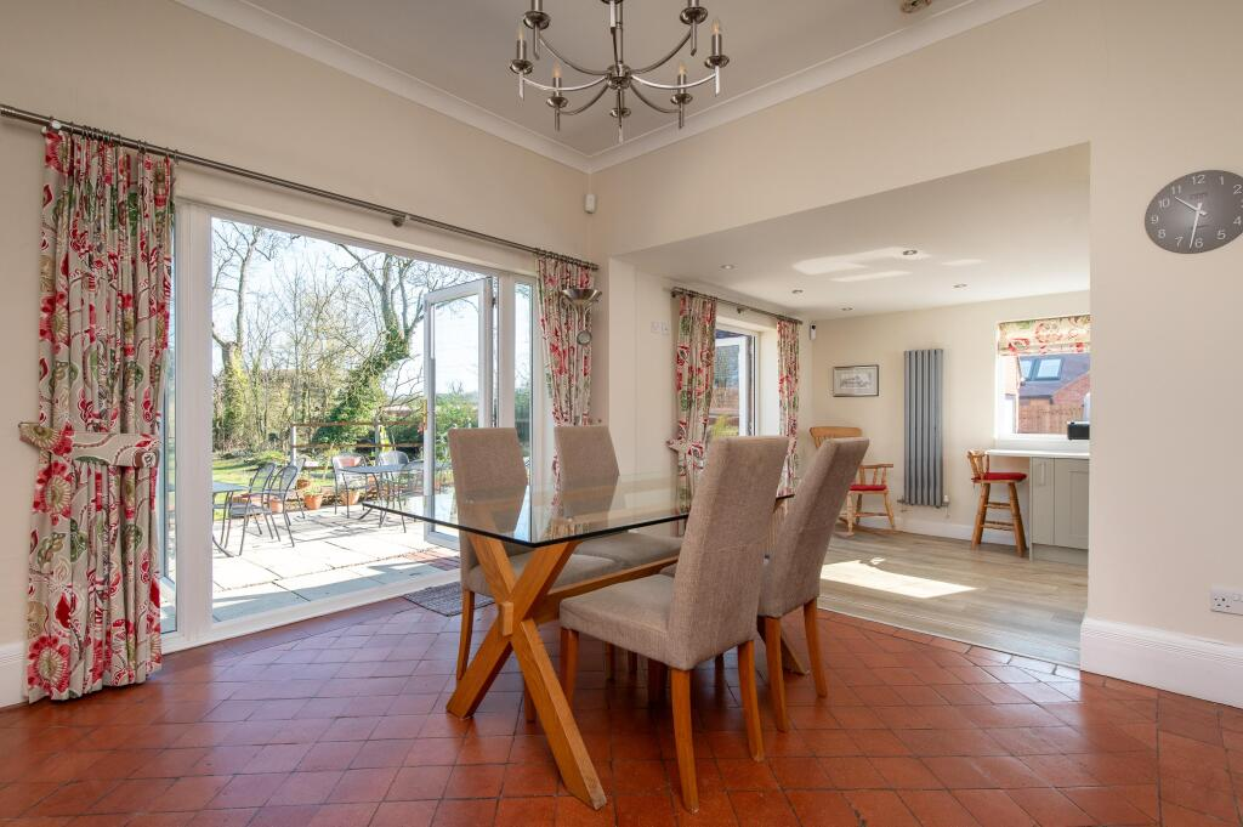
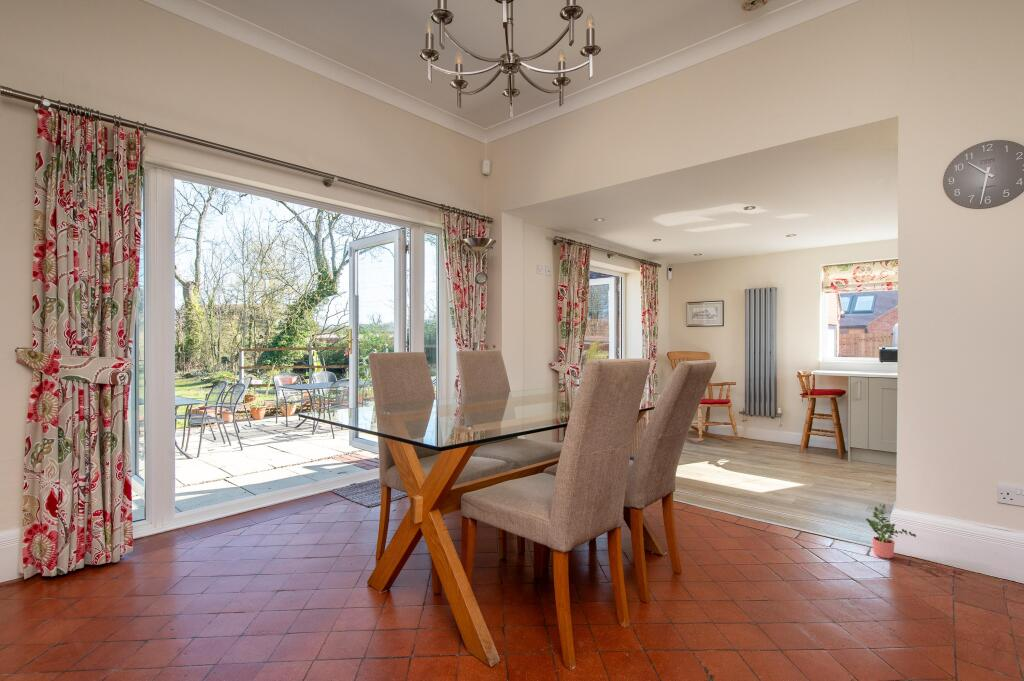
+ potted plant (890, 534)
